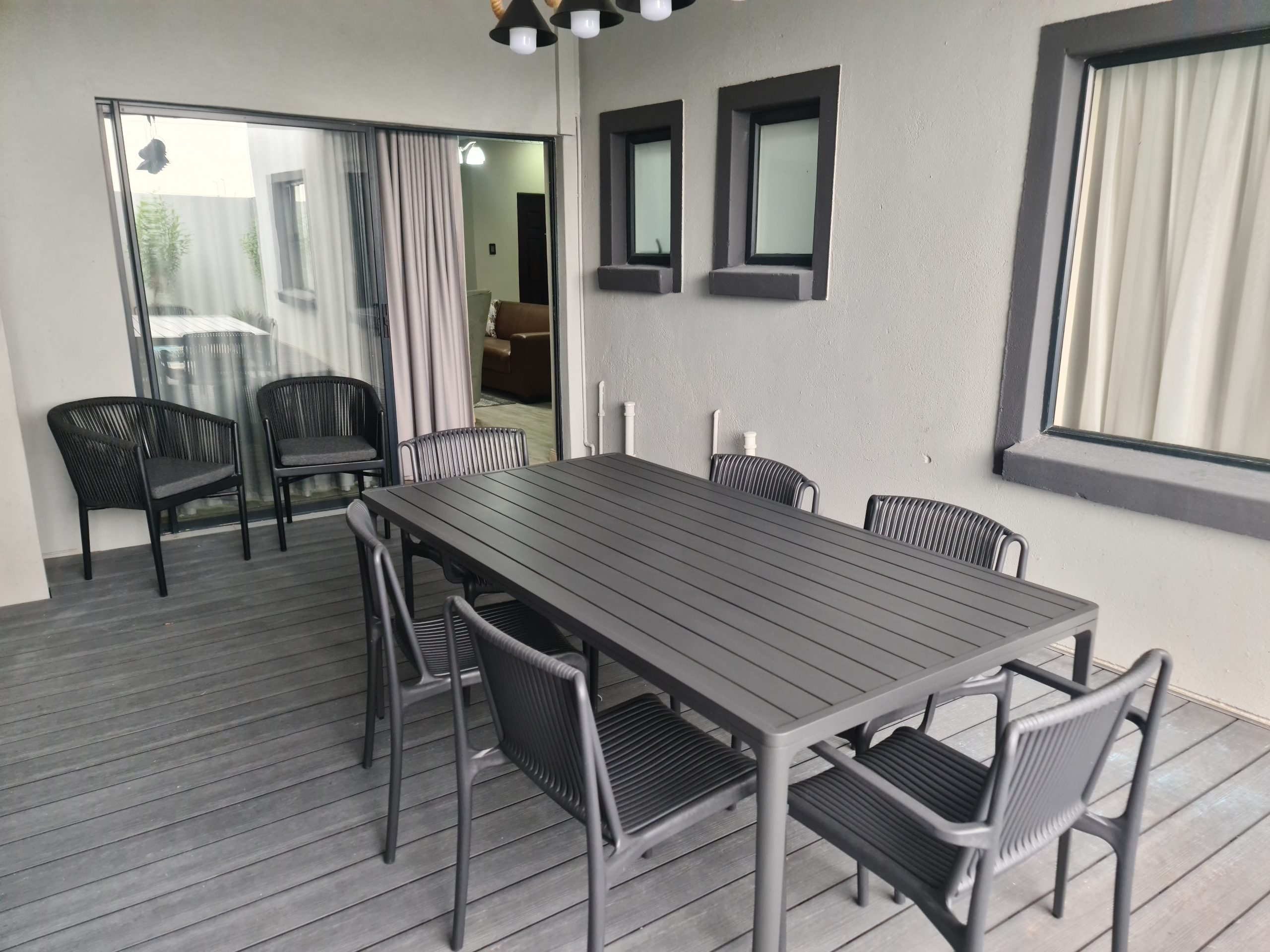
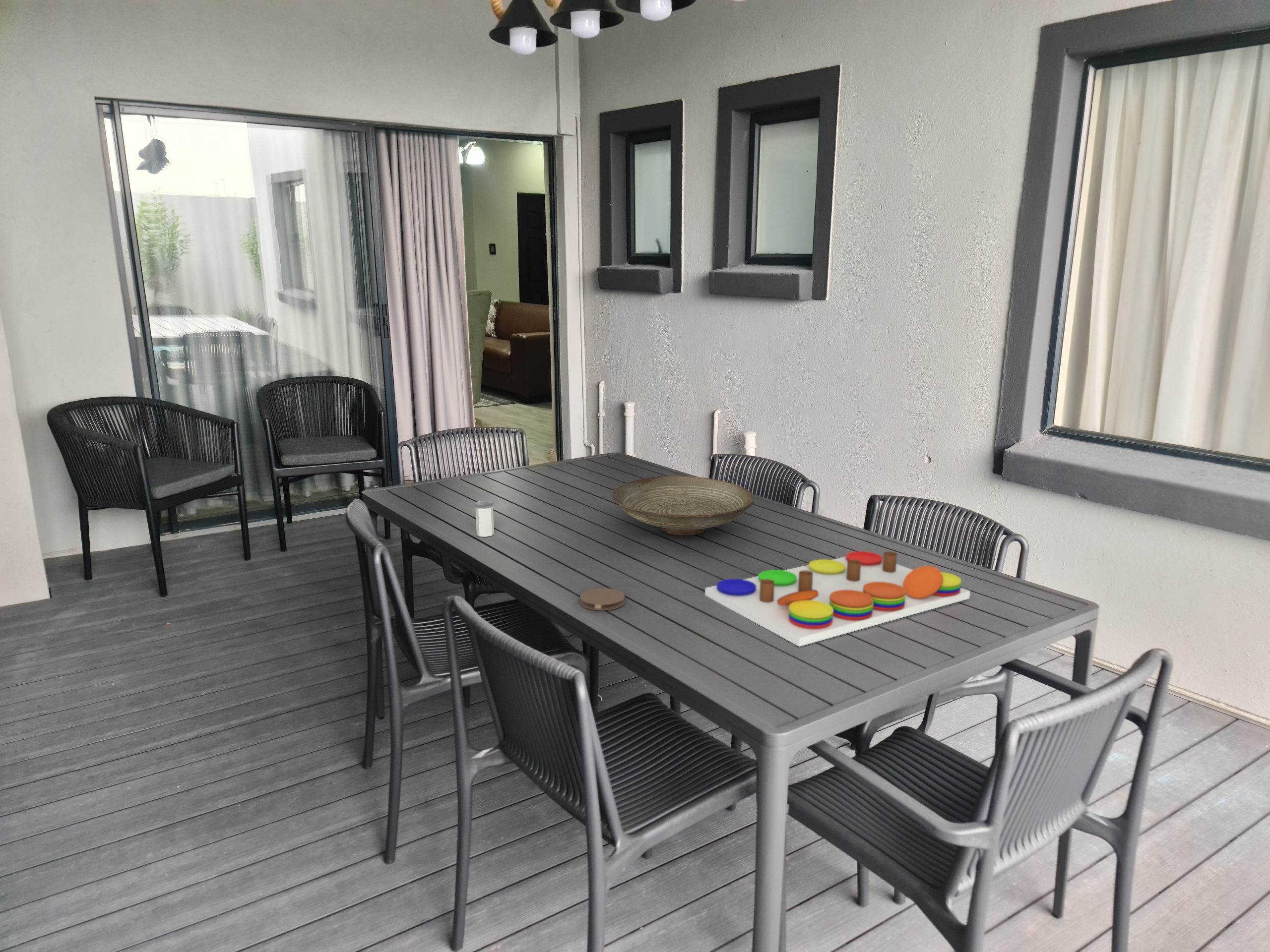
+ board game (838, 581)
+ salt shaker (485, 519)
+ decorative bowl (682, 510)
+ coaster (602, 599)
